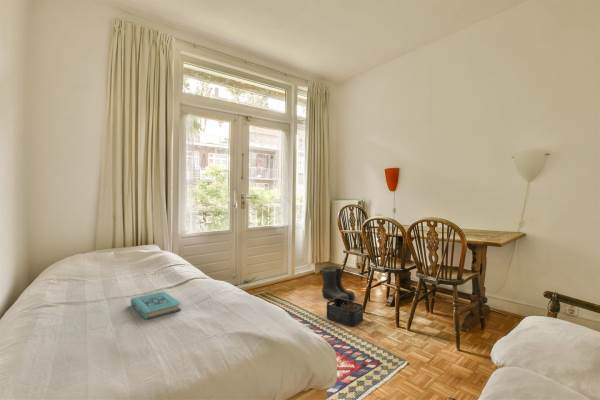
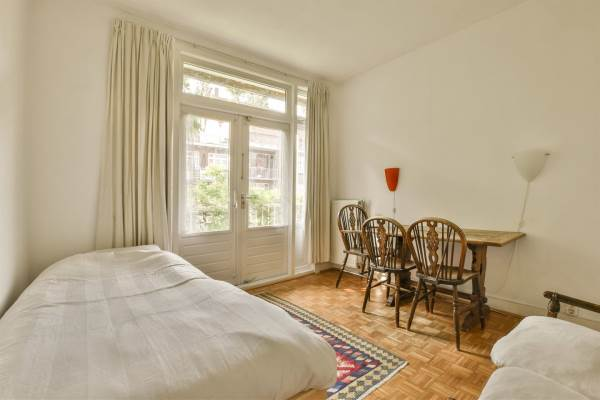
- book (155, 304)
- boots (337, 283)
- storage bin (344, 311)
